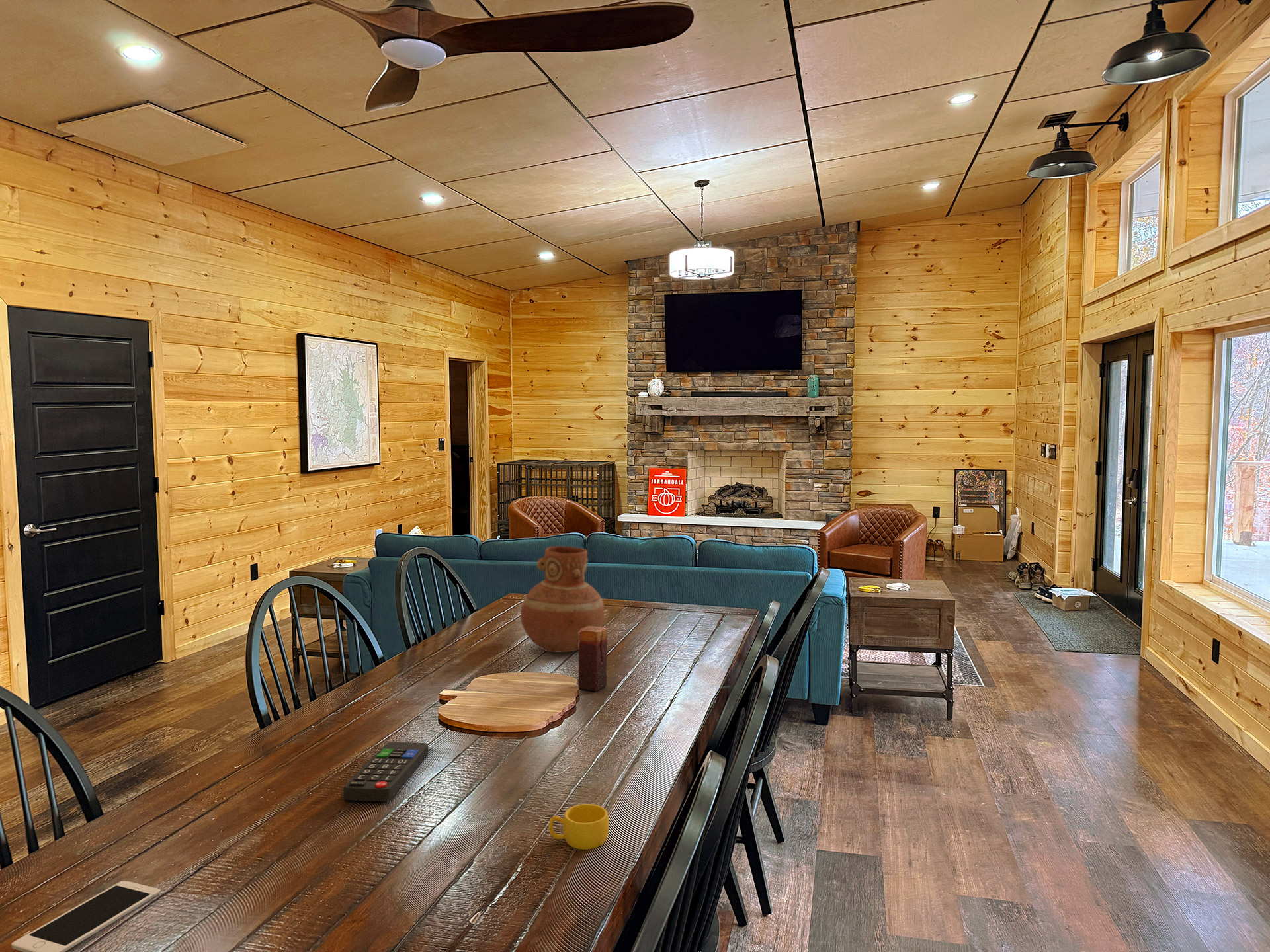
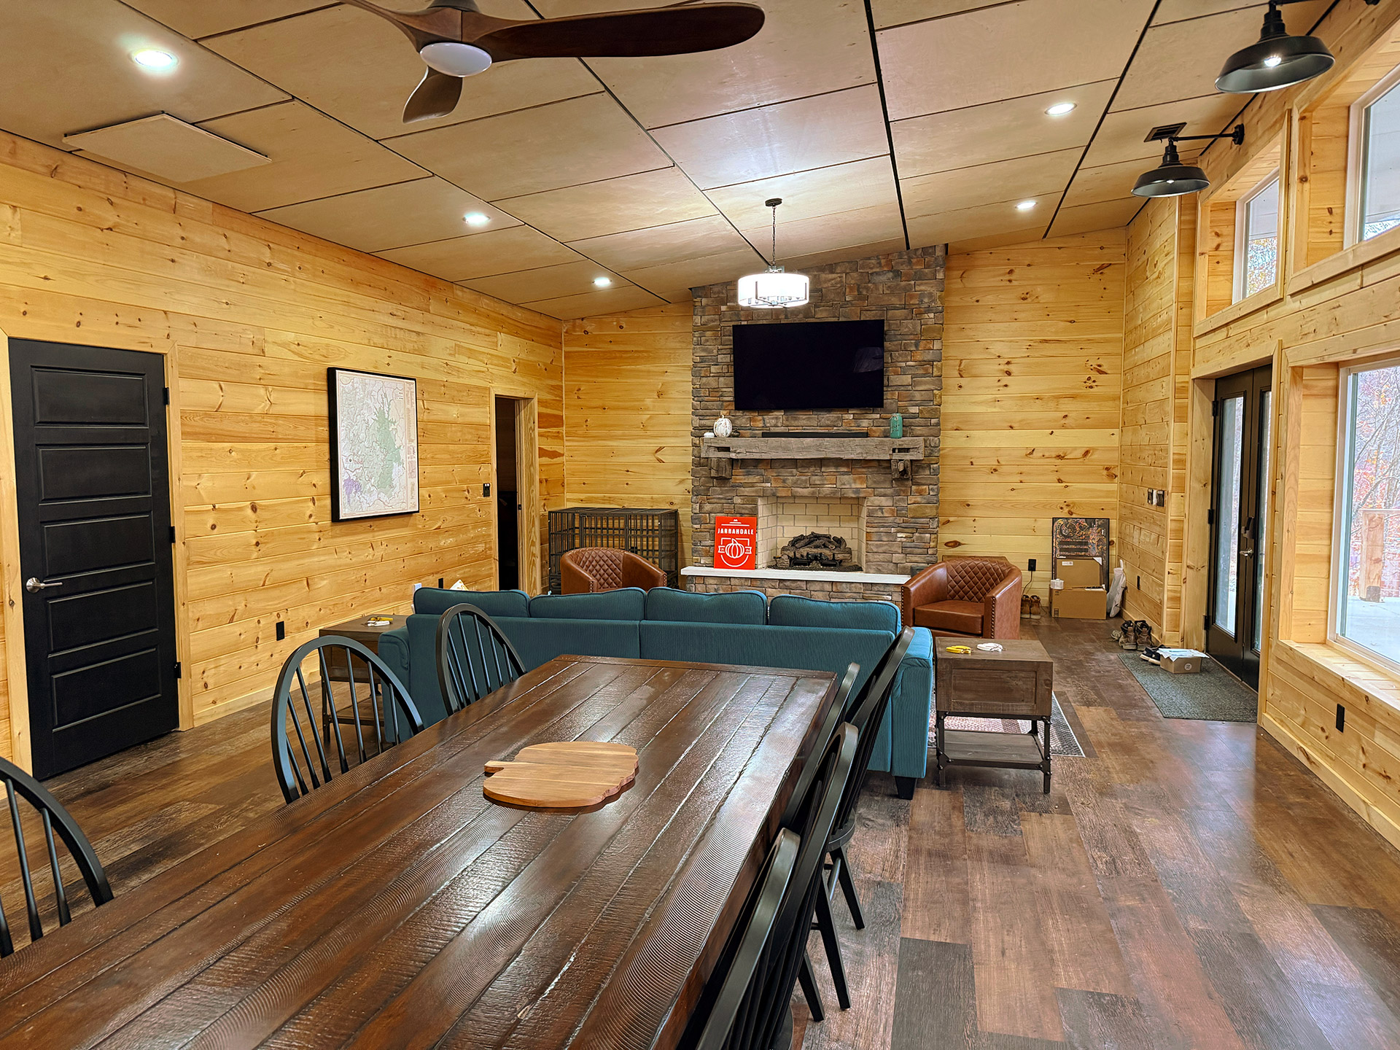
- cup (579, 827)
- cell phone (90, 917)
- vase (562, 598)
- candle (593, 657)
- remote control (388, 768)
